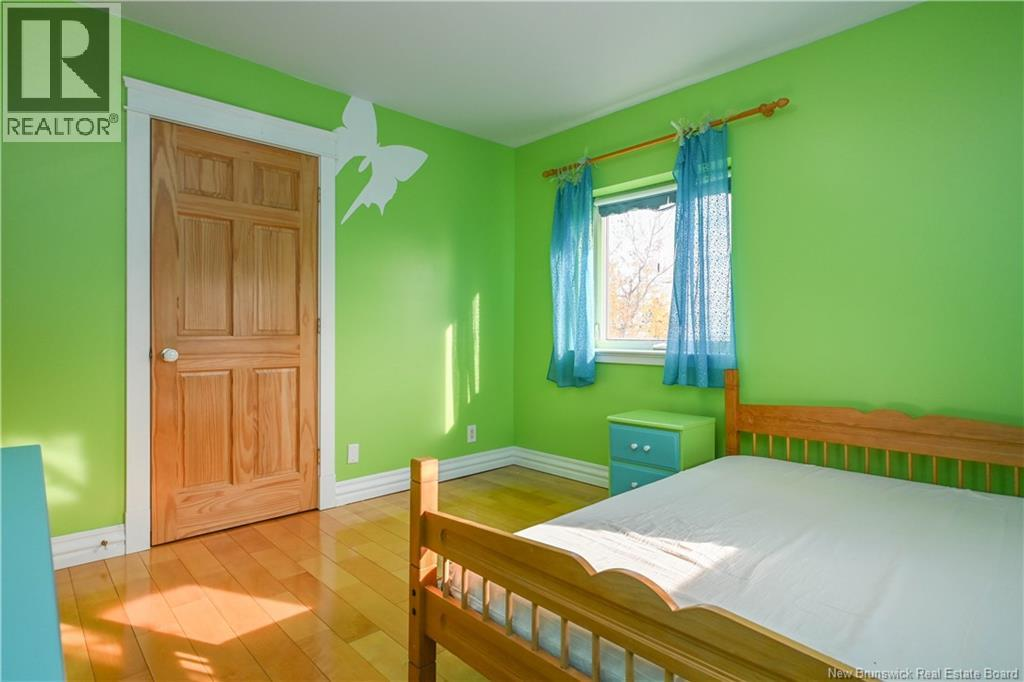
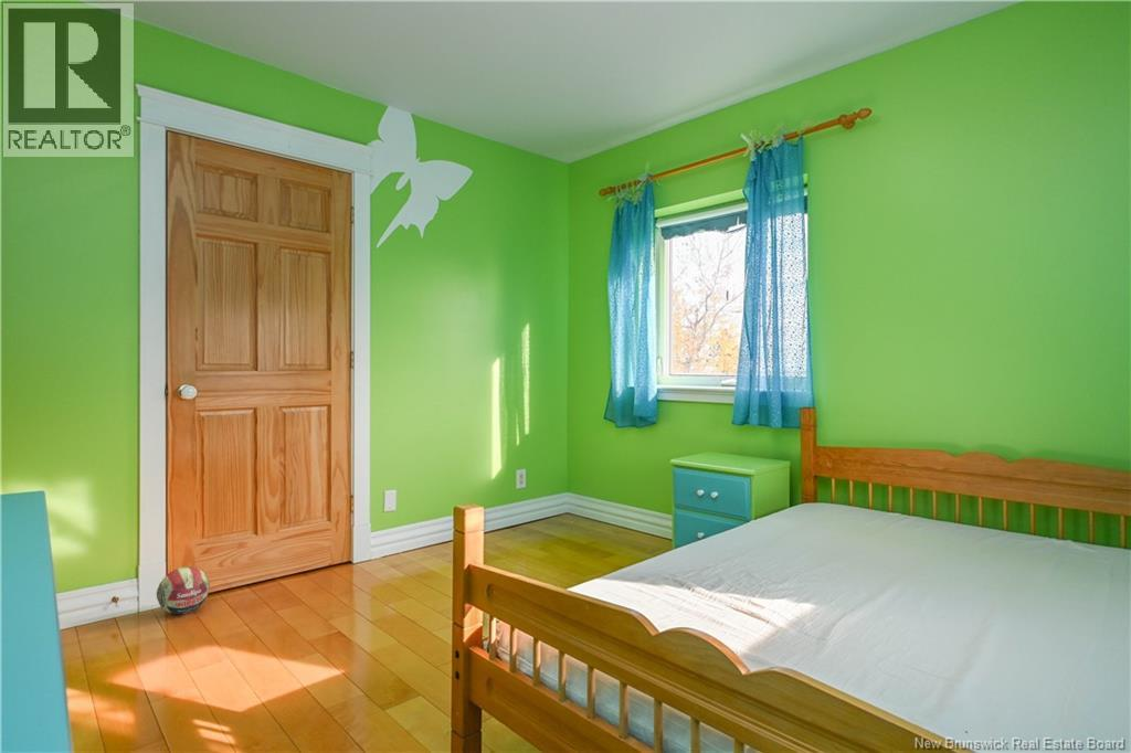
+ ball (182, 588)
